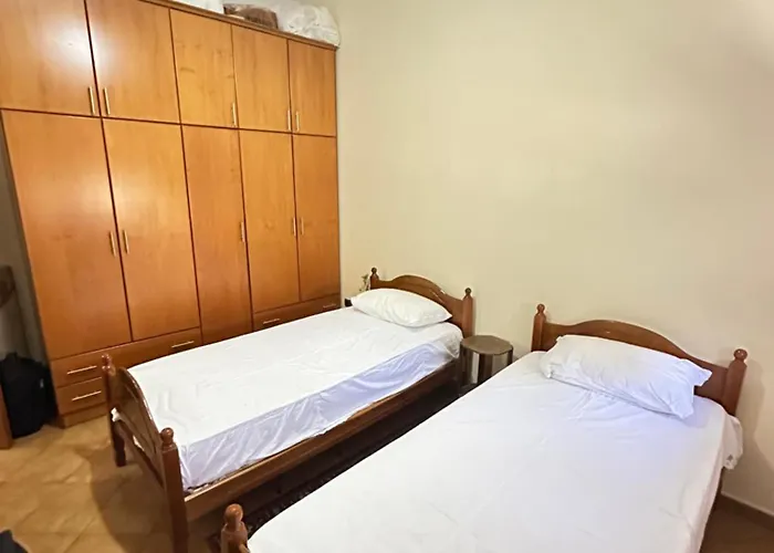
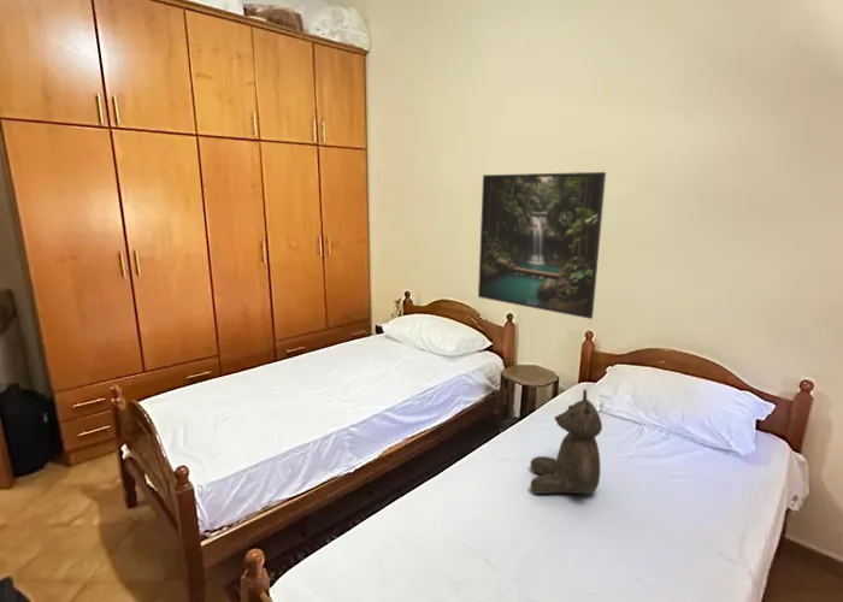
+ teddy bear (566, 439)
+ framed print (533, 242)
